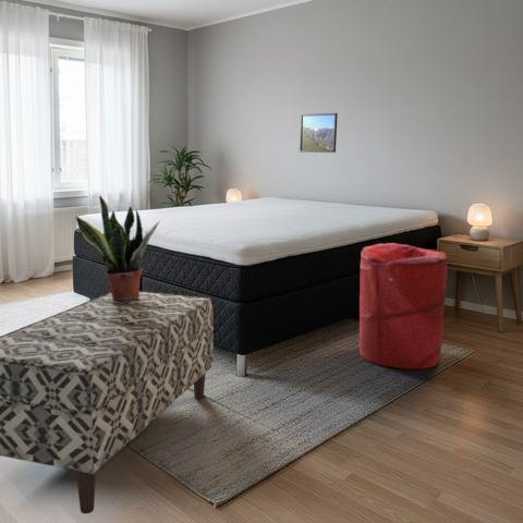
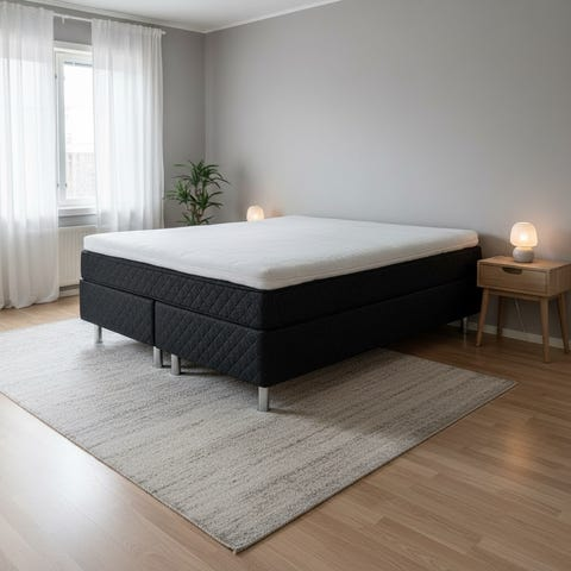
- laundry hamper (400, 303)
- bench (109, 379)
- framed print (317, 133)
- potted plant (122, 248)
